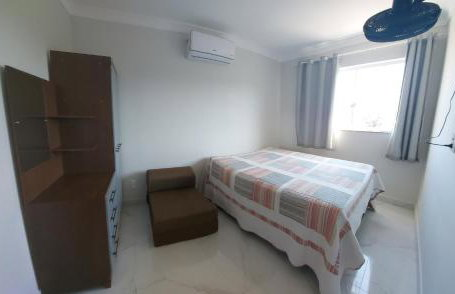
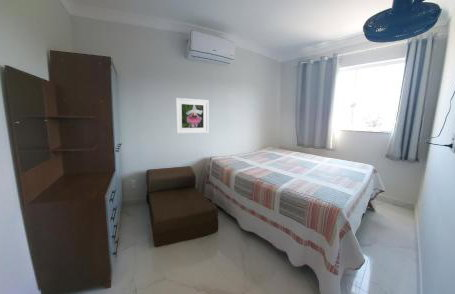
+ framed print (192, 116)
